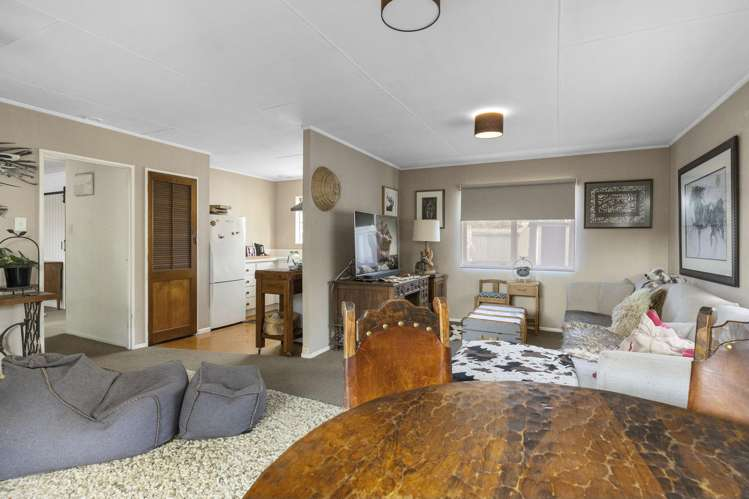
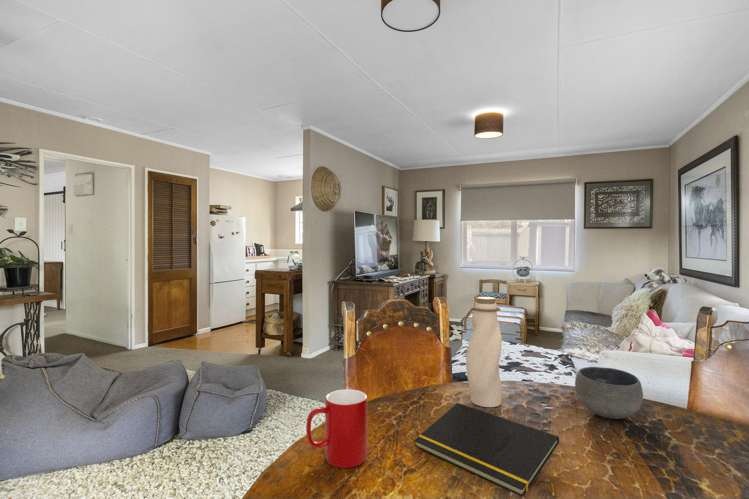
+ cup (337, 426)
+ notepad (484, 441)
+ bowl (607, 394)
+ water bottle (483, 349)
